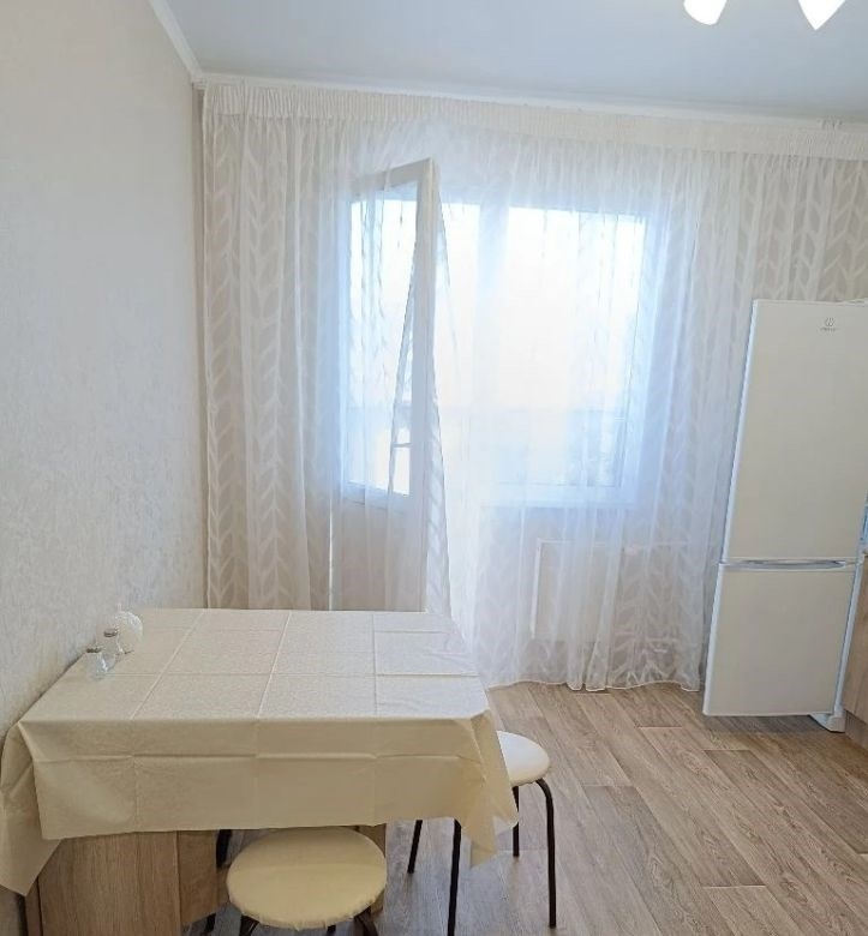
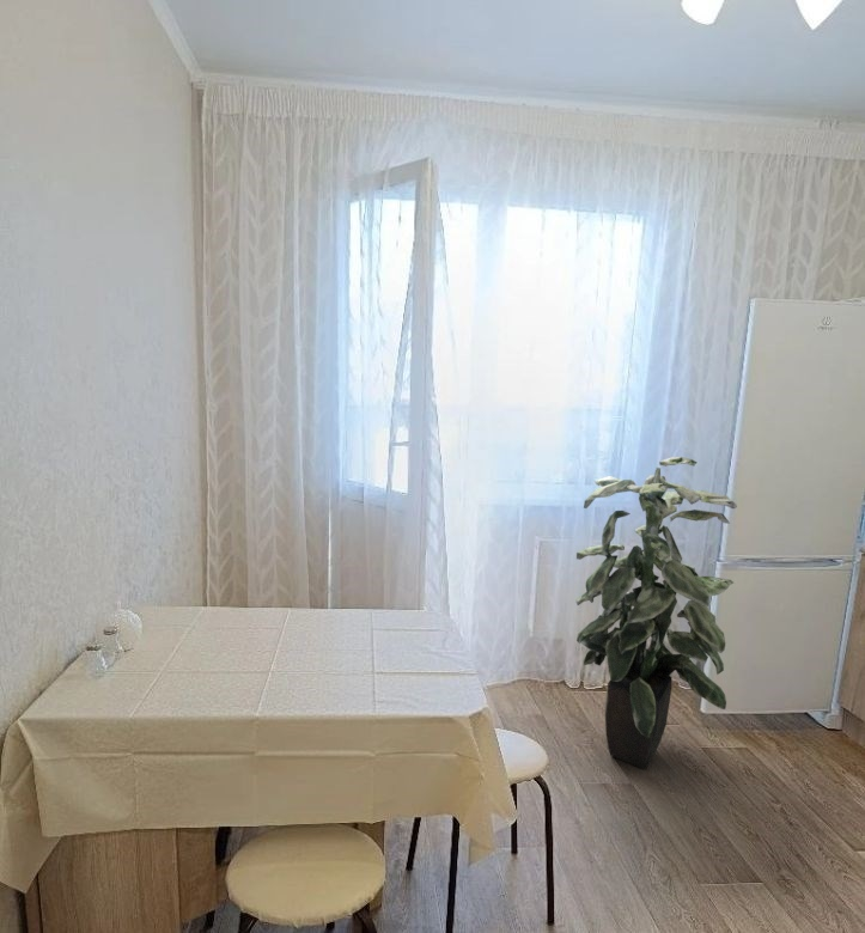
+ indoor plant (652, 616)
